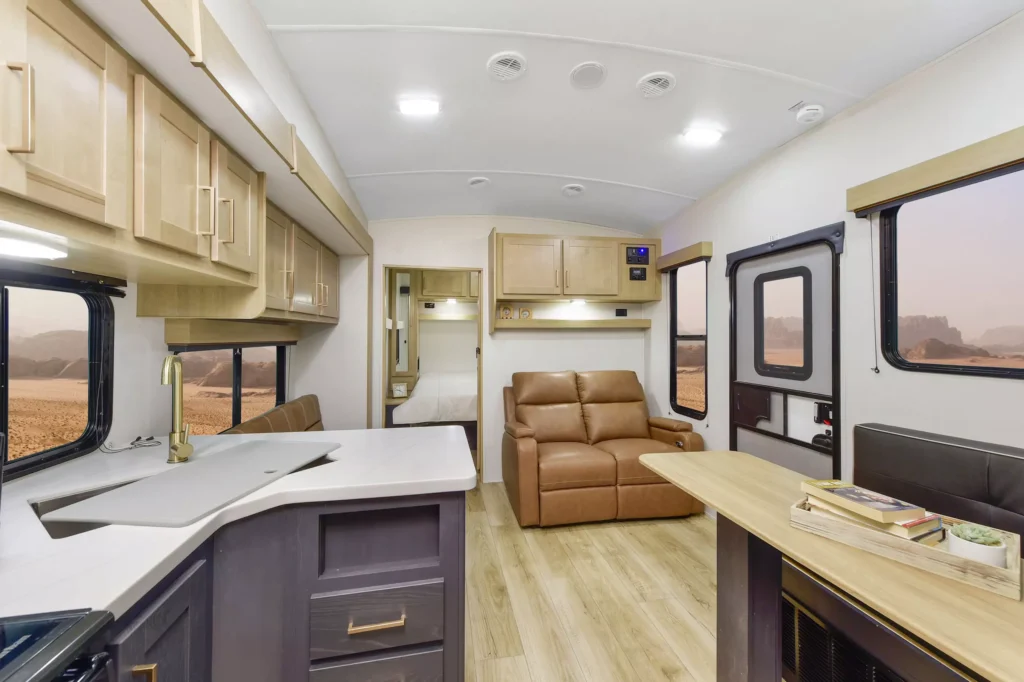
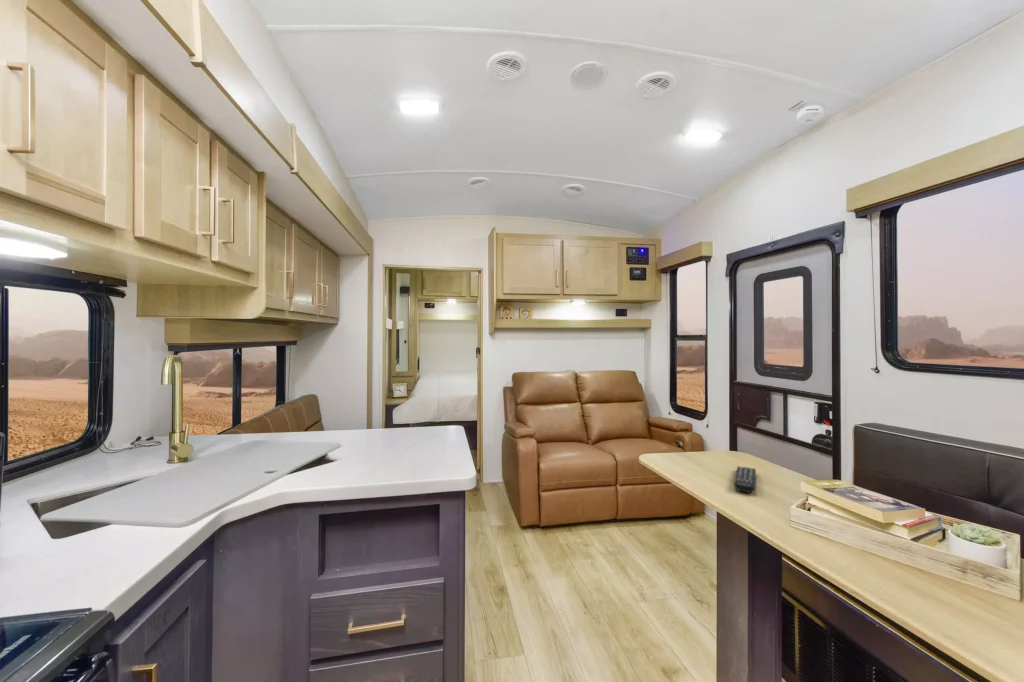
+ remote control (745, 478)
